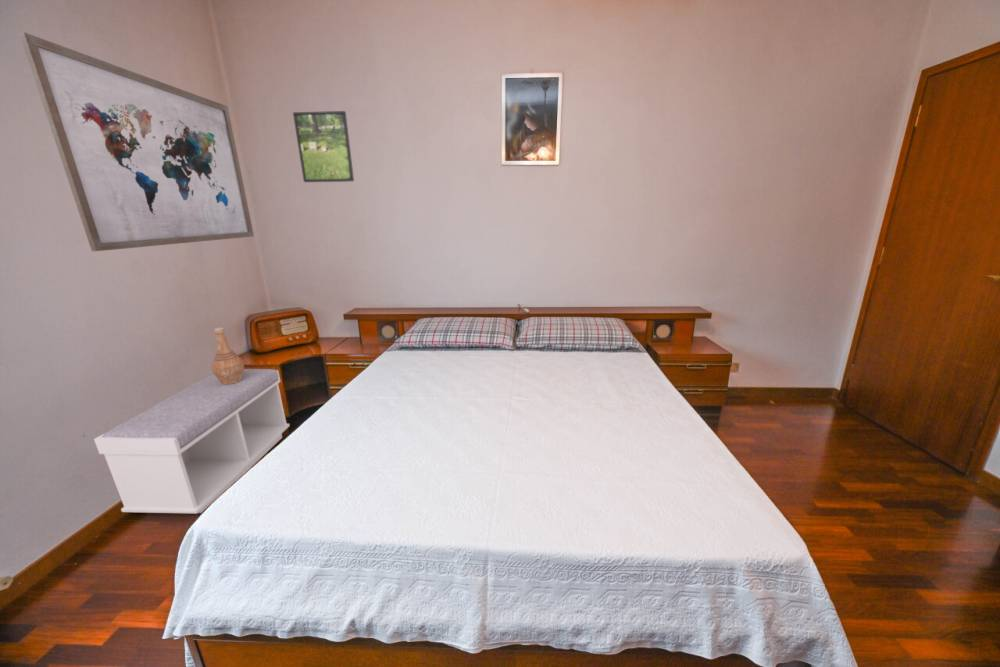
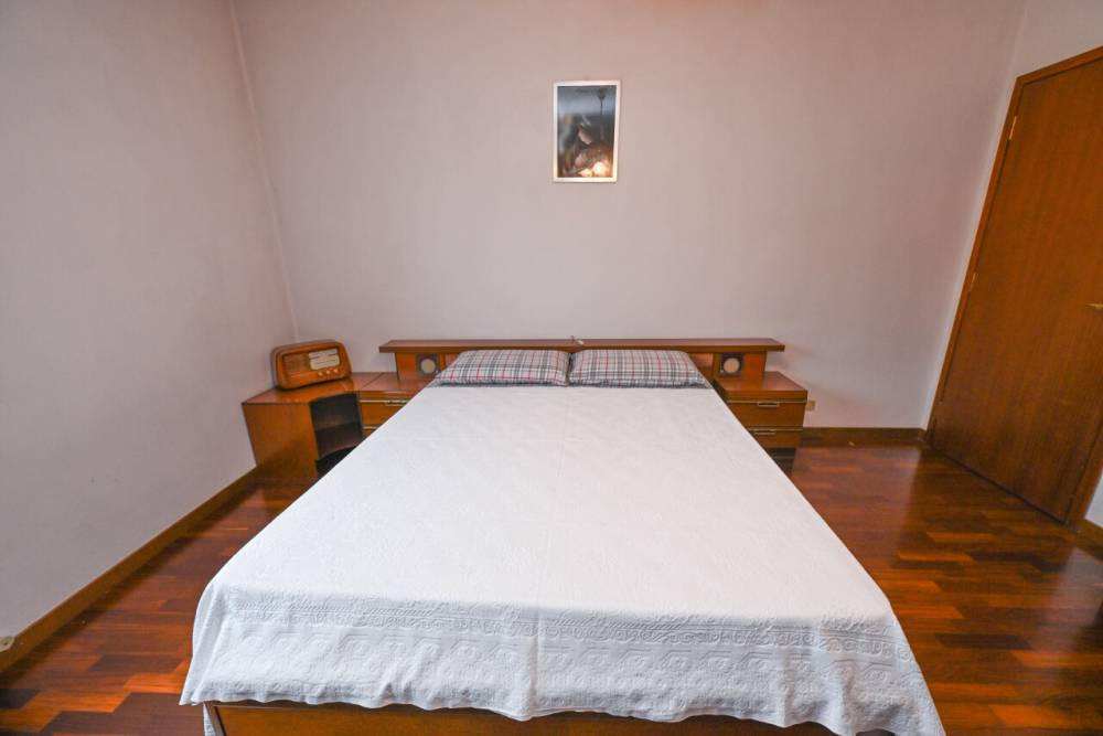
- bench (212, 433)
- wall art (172, 165)
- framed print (324, 147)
- vase (225, 354)
